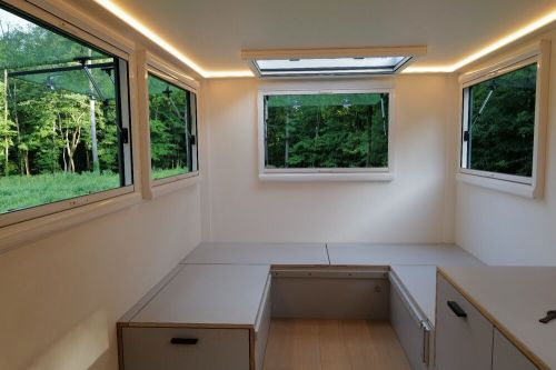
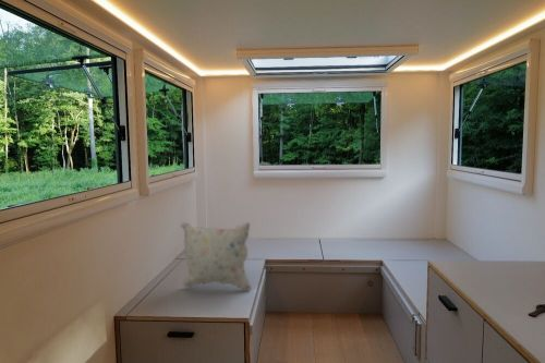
+ decorative pillow (215, 255)
